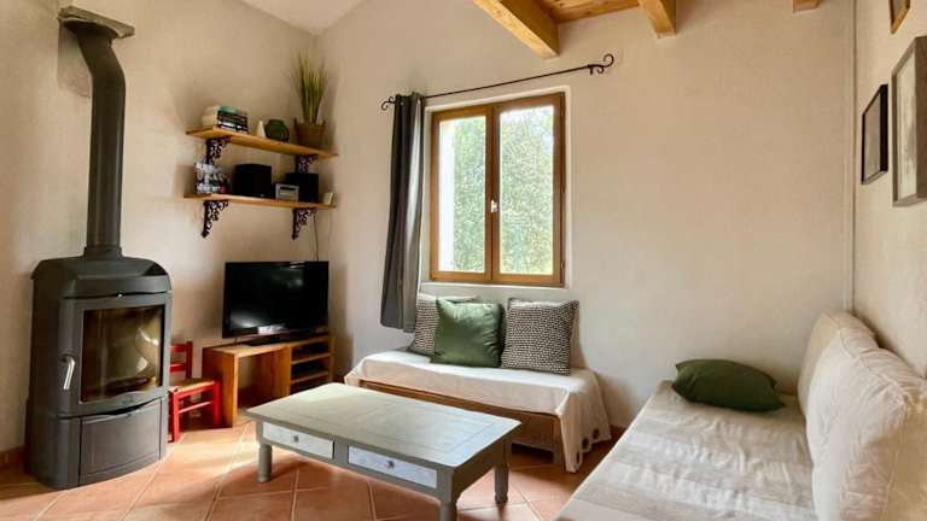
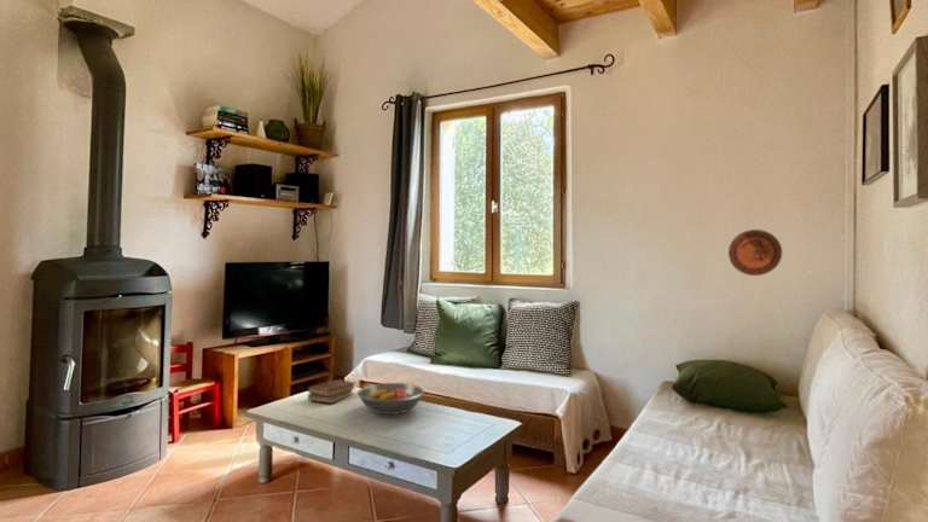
+ fruit bowl (390, 398)
+ decorative plate (754, 253)
+ book set (330, 390)
